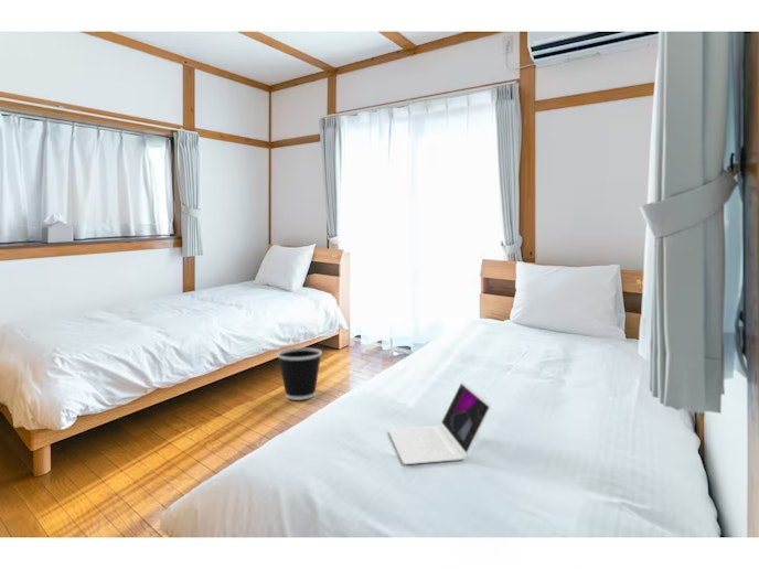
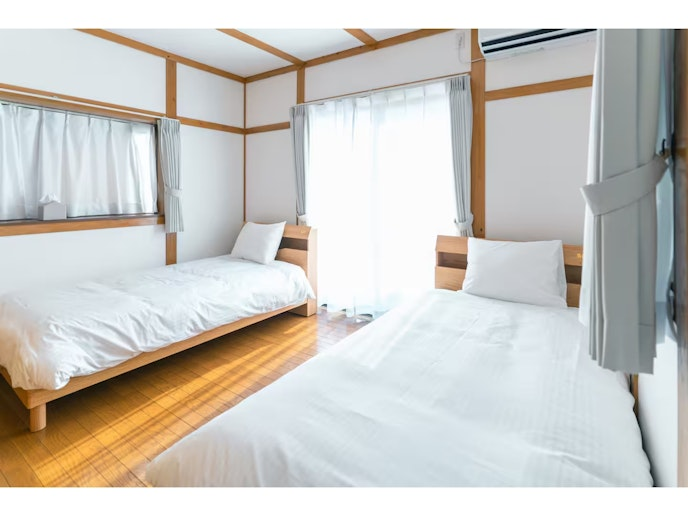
- laptop (442, 418)
- wastebasket (300, 374)
